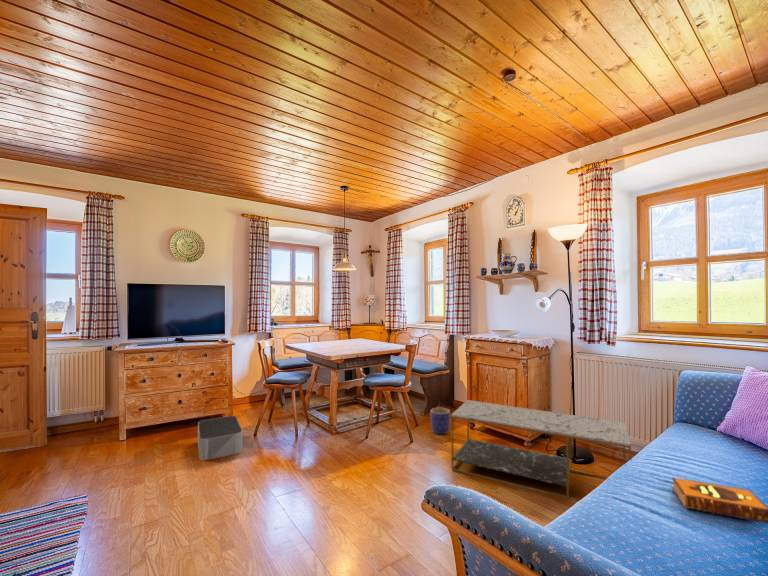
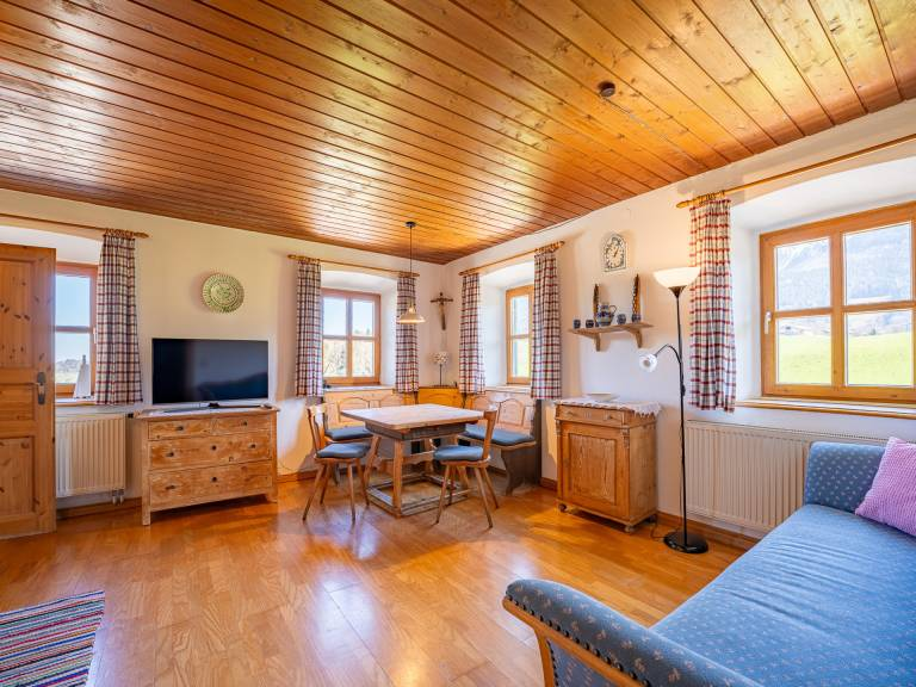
- coffee table (532, 451)
- hardback book (718, 500)
- planter (440, 421)
- storage bin (219, 436)
